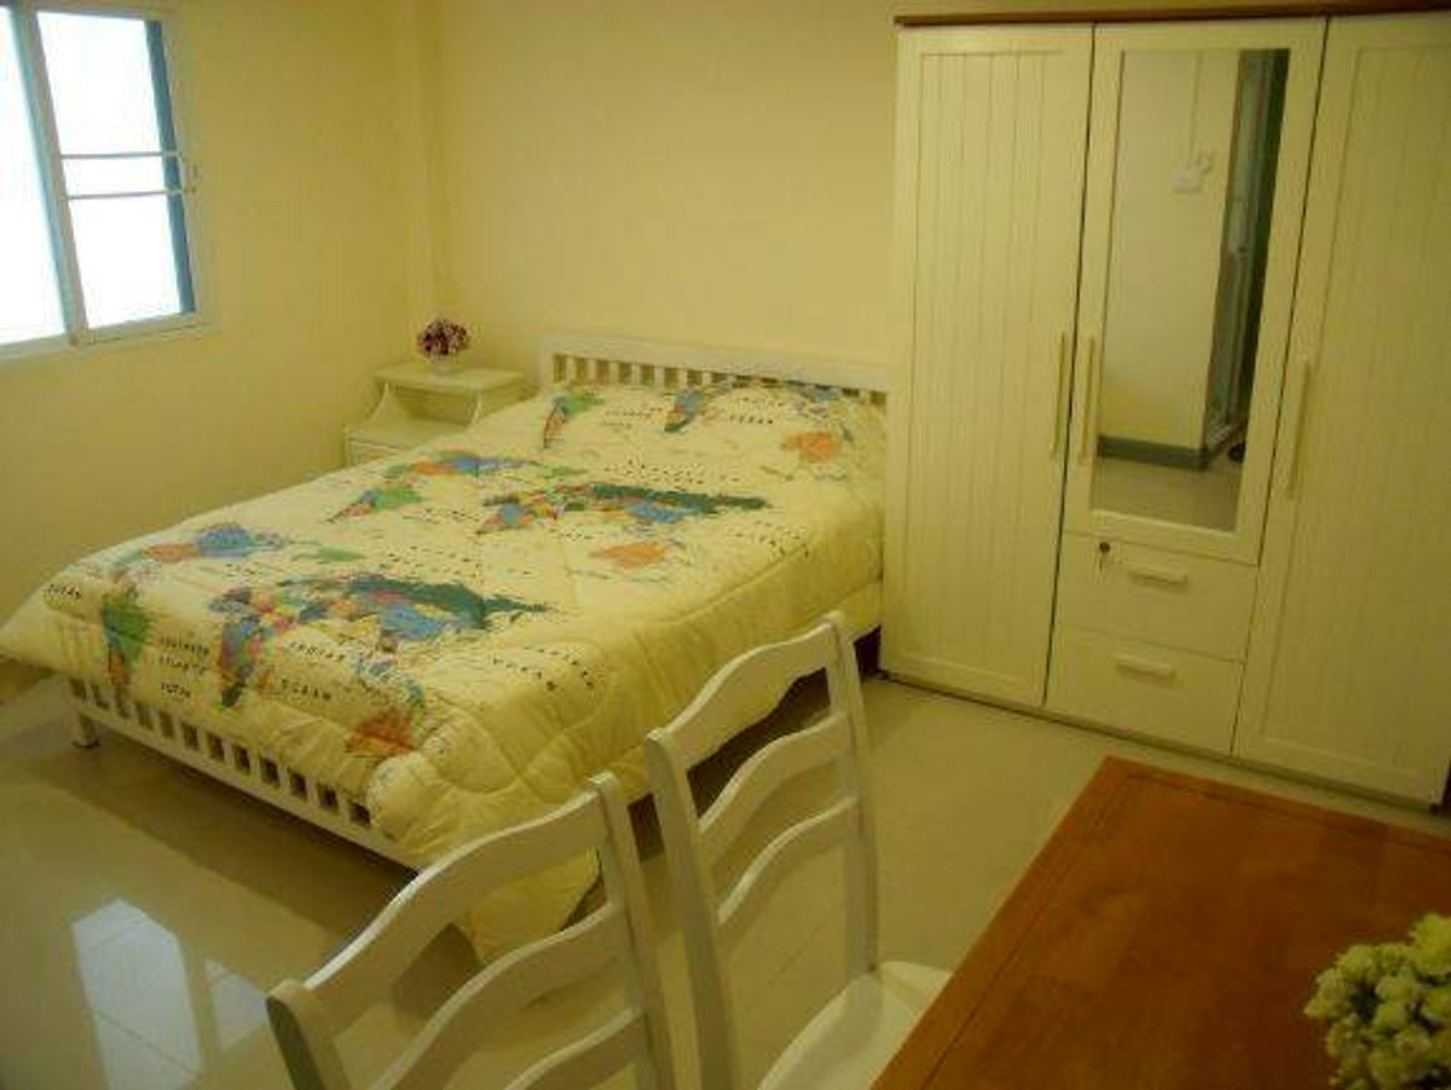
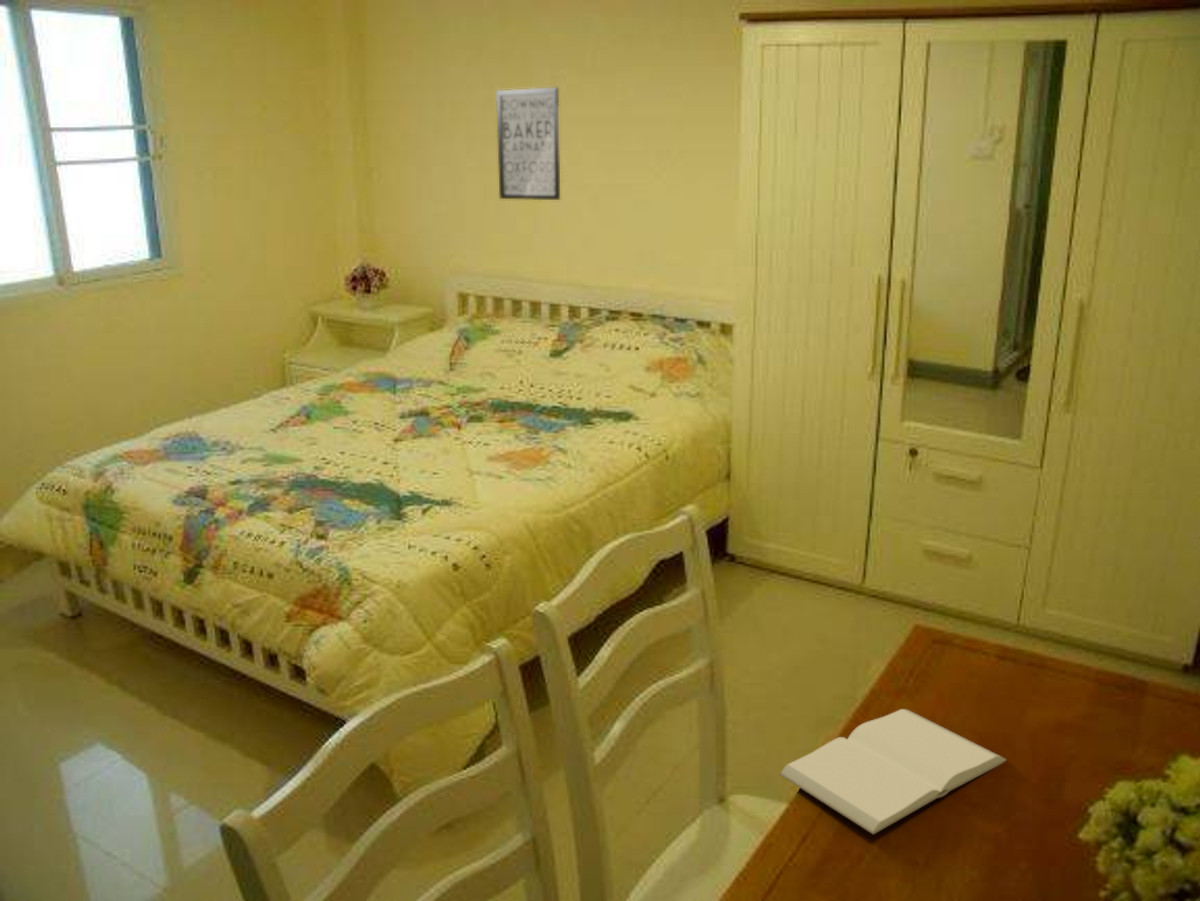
+ book (895, 760)
+ wall art (528, 144)
